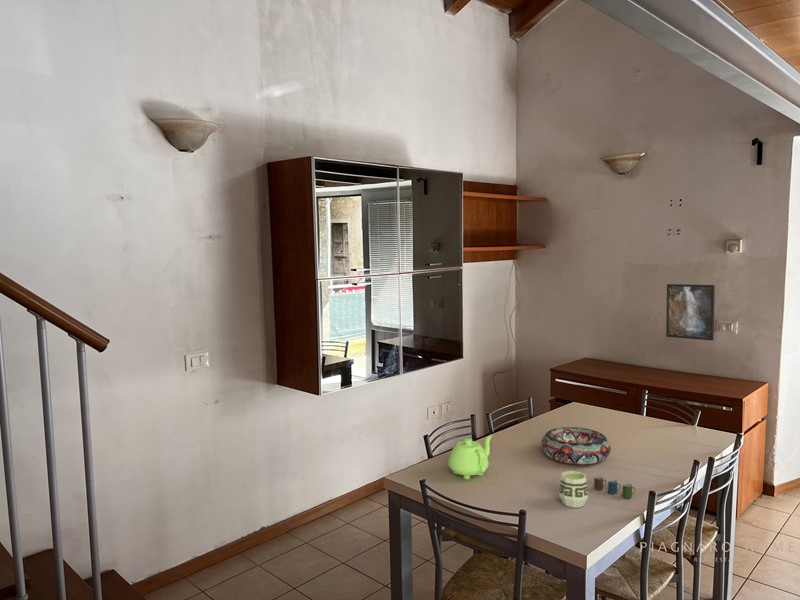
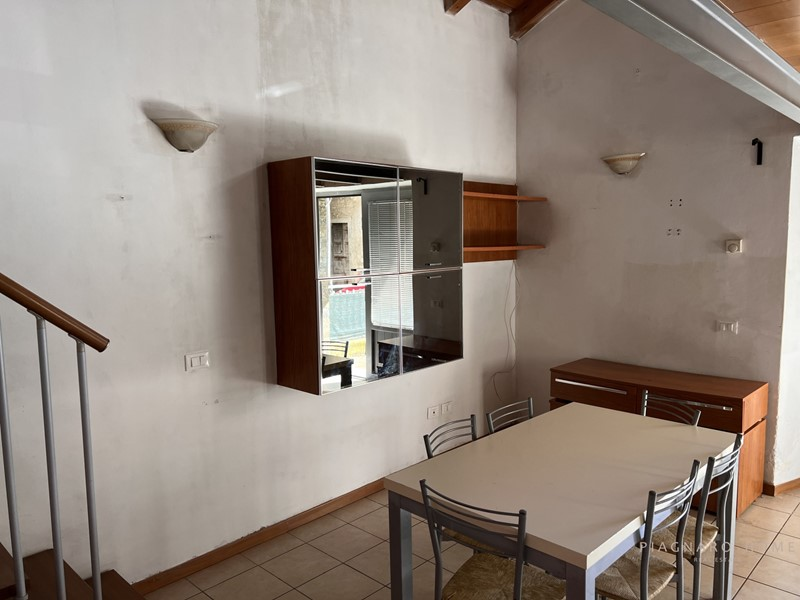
- decorative bowl (575, 445)
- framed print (689, 311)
- teapot (474, 456)
- cup (573, 489)
- cup (614, 483)
